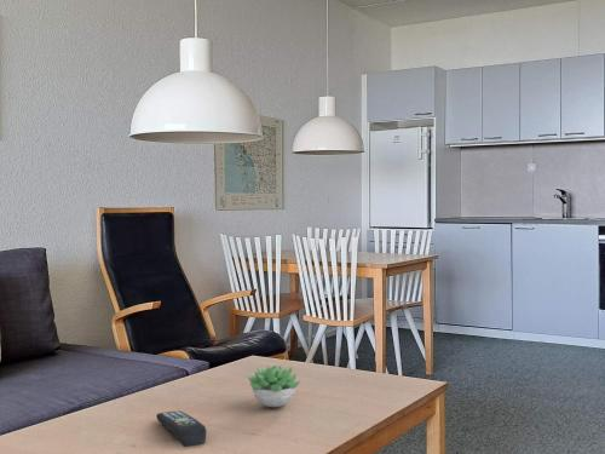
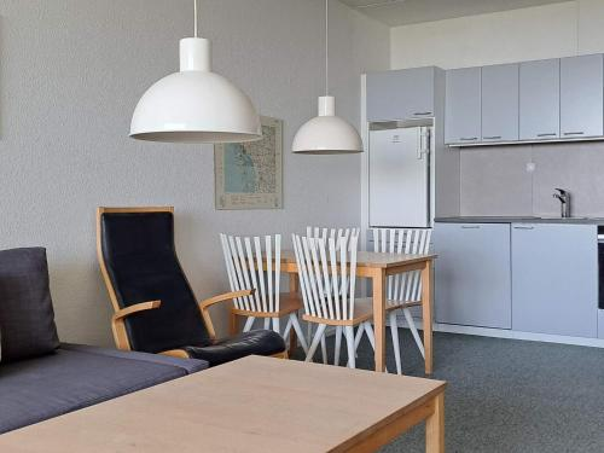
- remote control (180, 424)
- succulent plant (273, 386)
